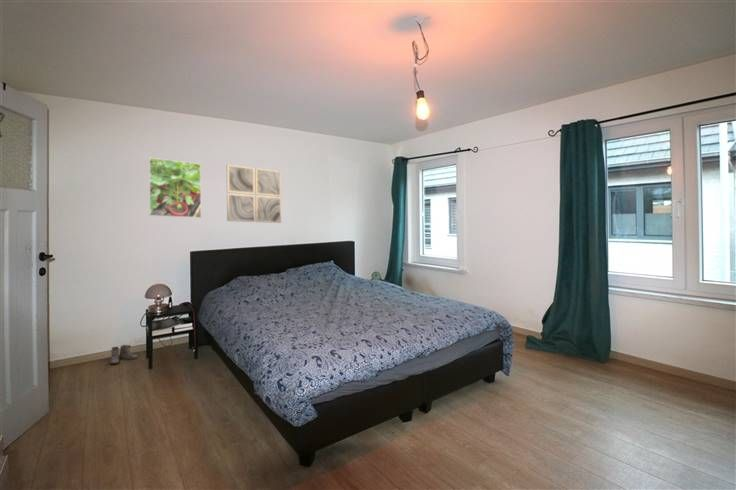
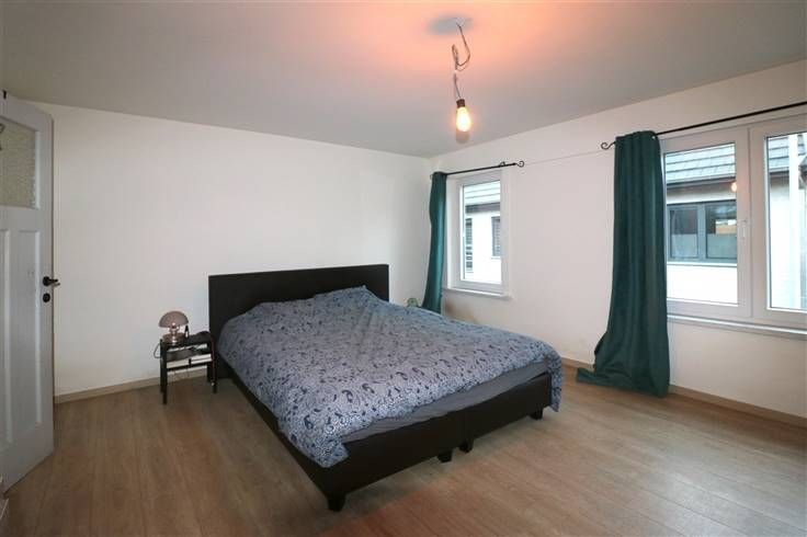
- boots (121, 353)
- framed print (176, 188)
- wall art (255, 194)
